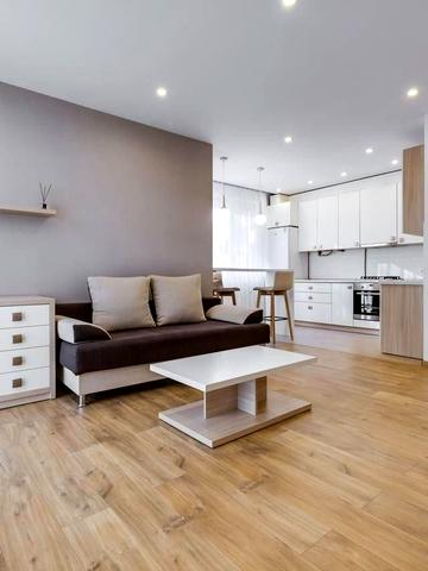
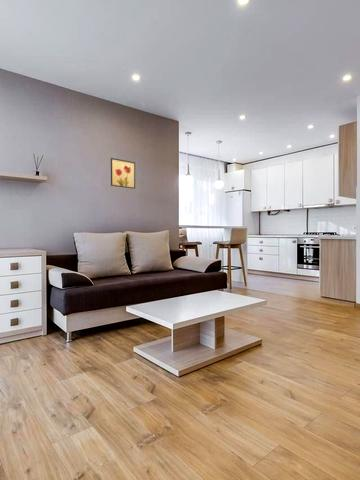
+ wall art (123, 173)
